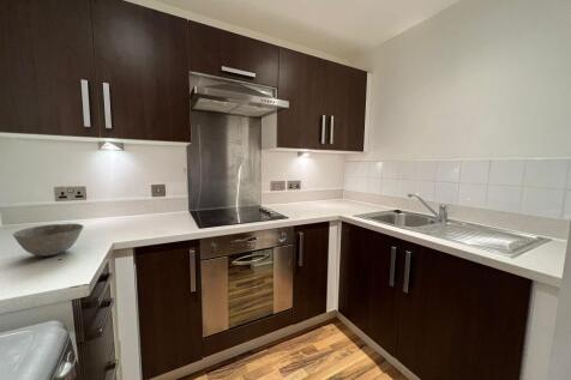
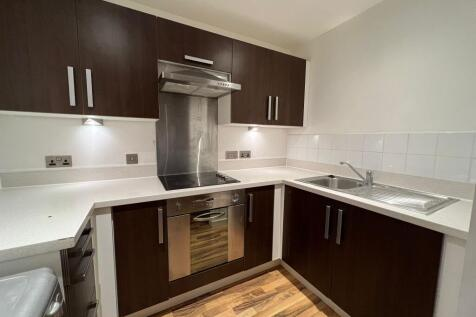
- bowl (50, 241)
